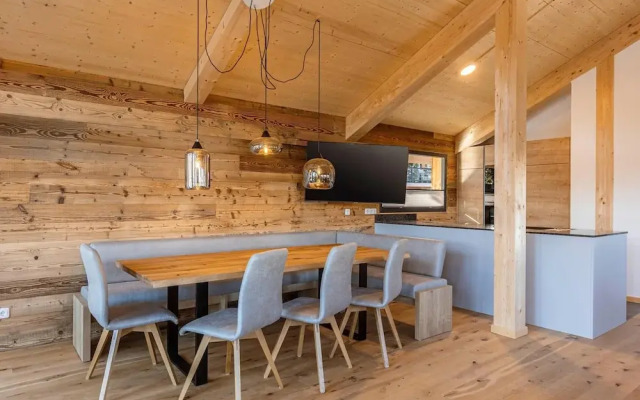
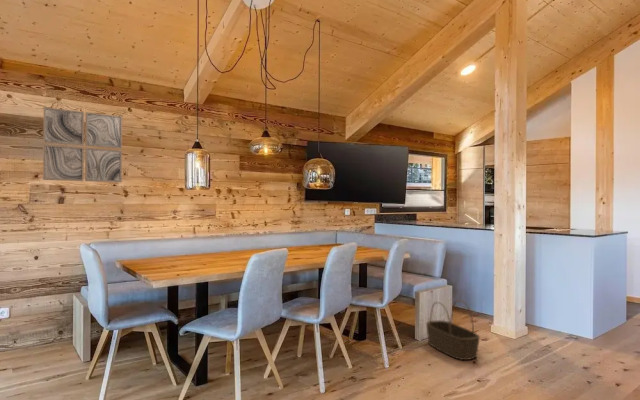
+ wall art (83, 147)
+ basket (451, 325)
